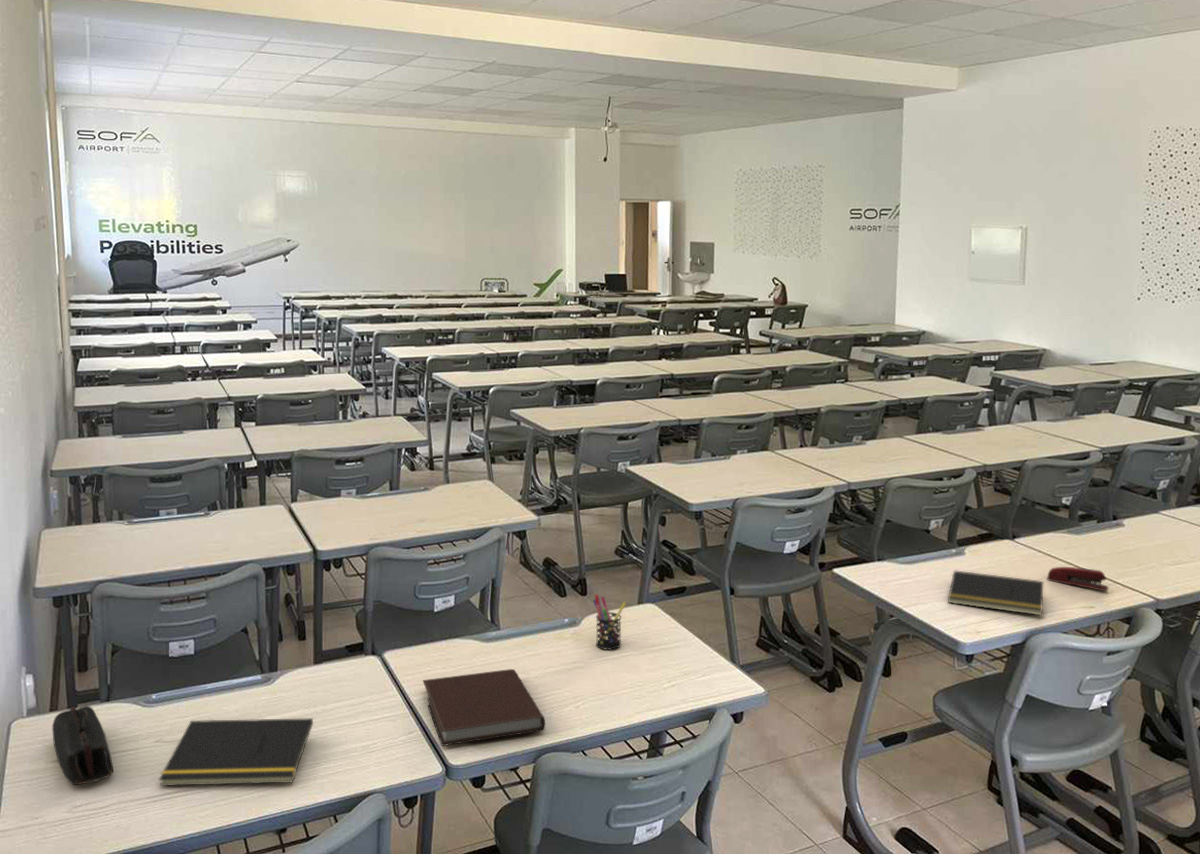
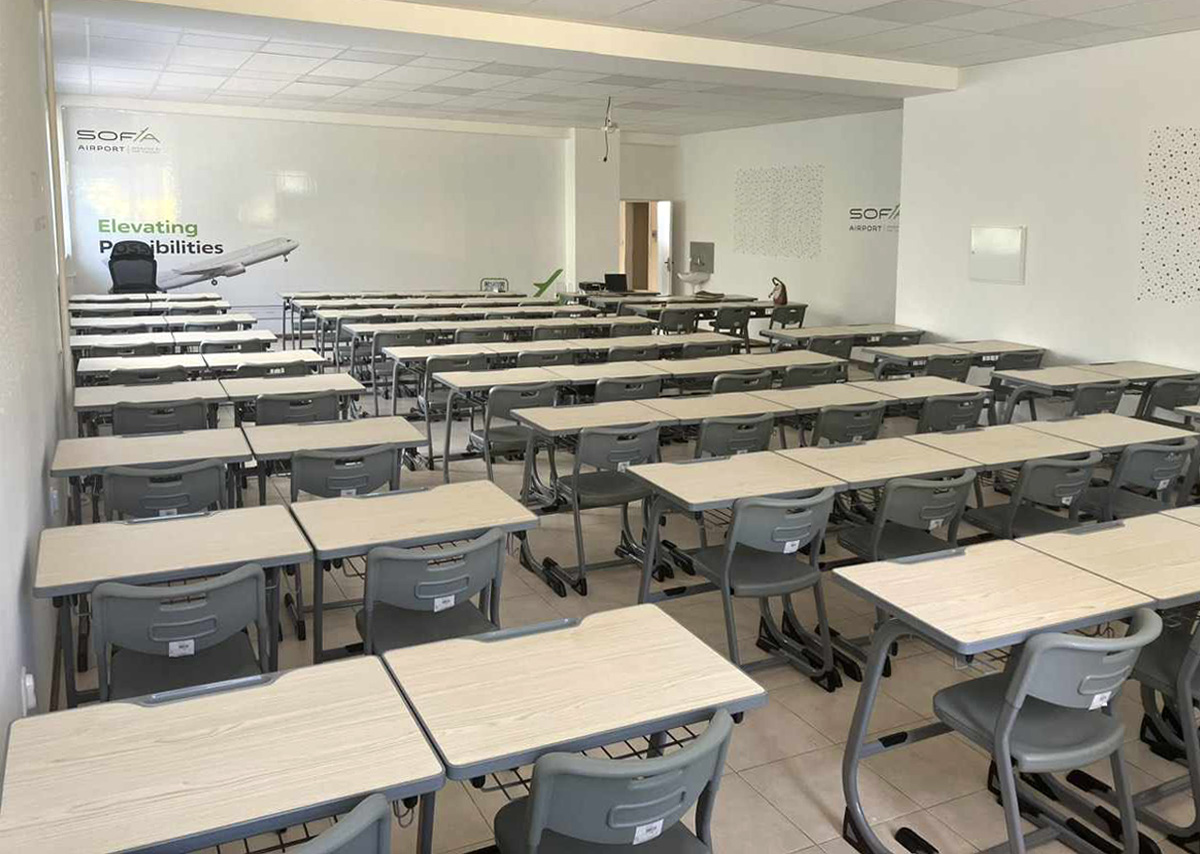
- notepad (239, 750)
- notepad (996, 591)
- stapler (1077, 575)
- notebook (481, 704)
- pencil case (81, 733)
- pen holder (606, 621)
